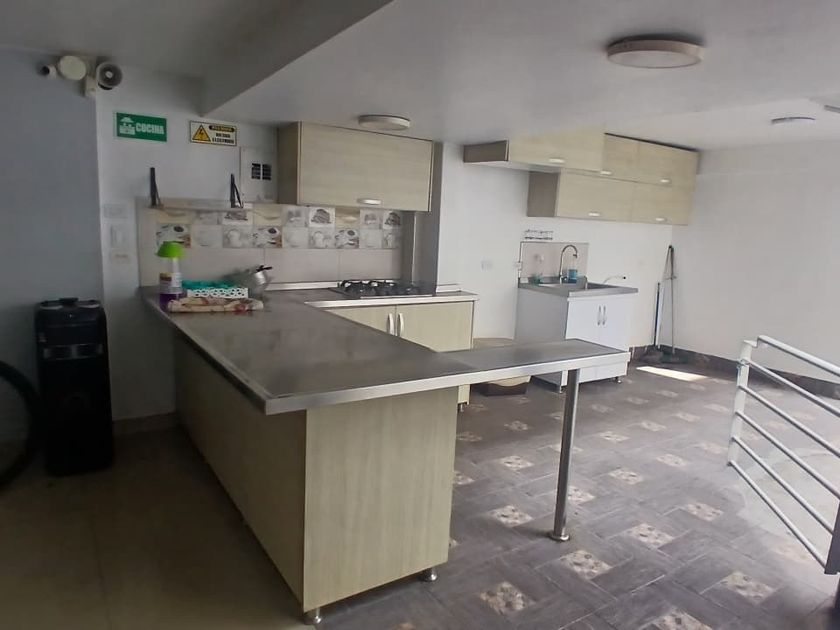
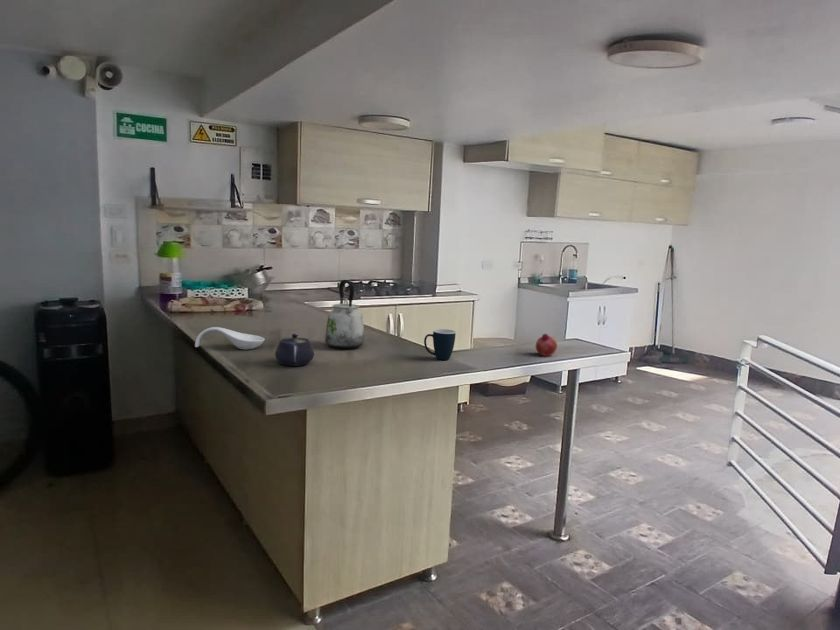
+ fruit (546, 344)
+ spoon rest (230, 337)
+ kettle (343, 312)
+ teapot (294, 348)
+ mug (439, 344)
